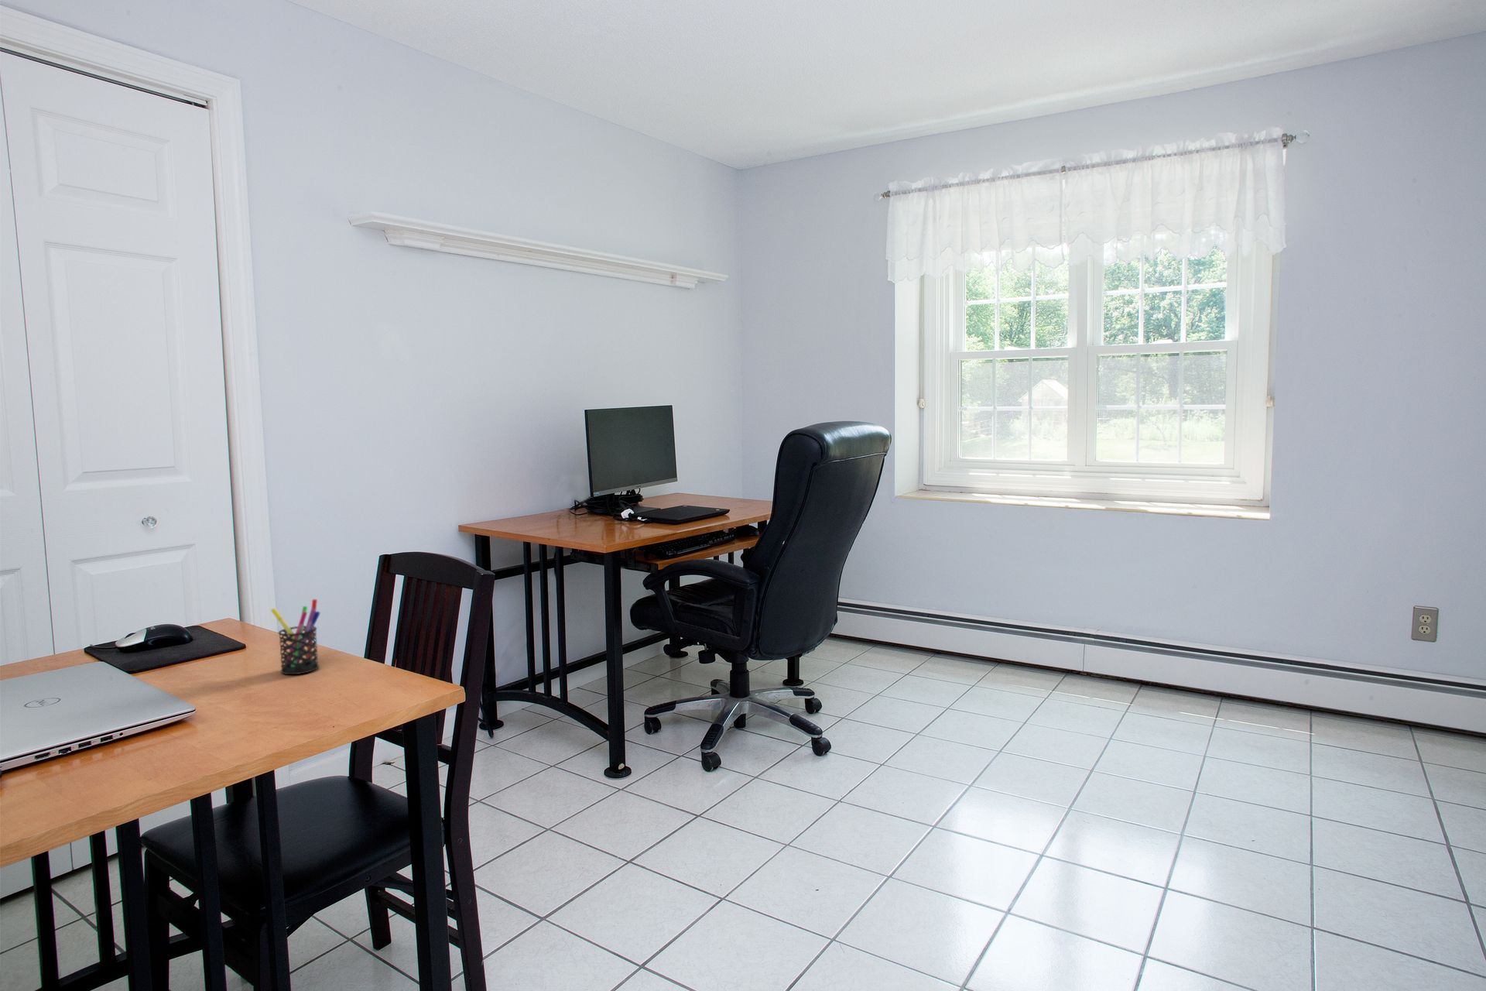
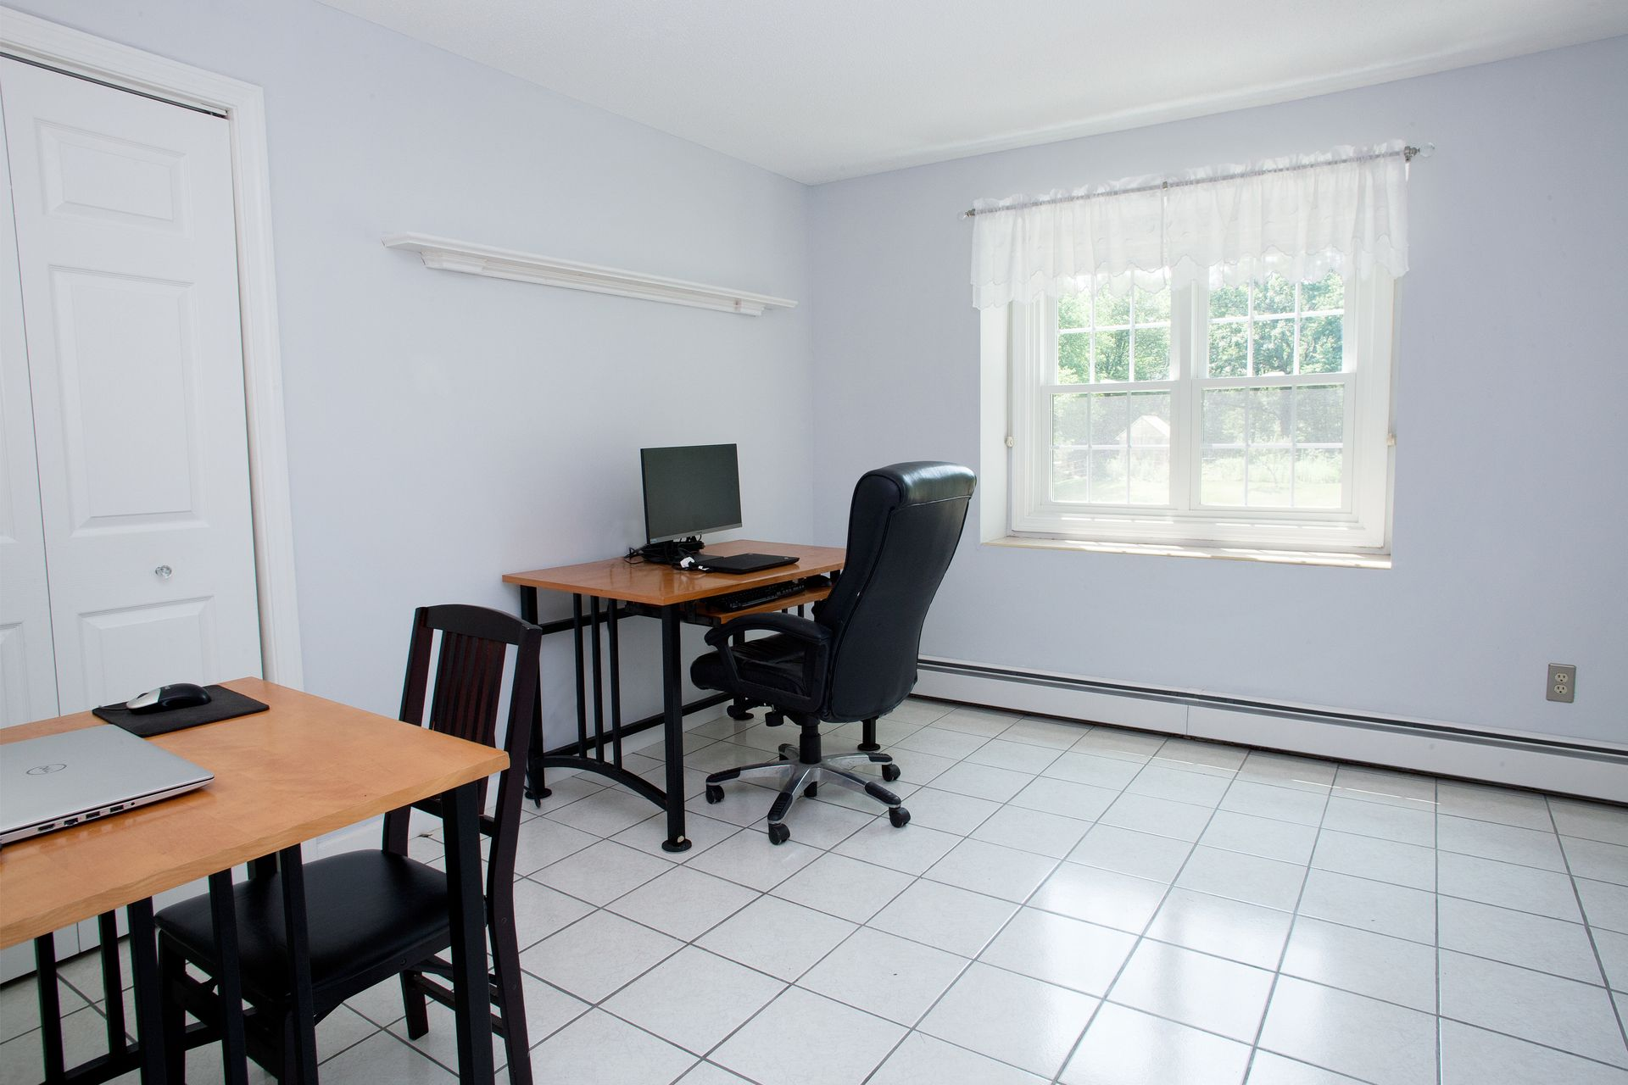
- pen holder (301, 634)
